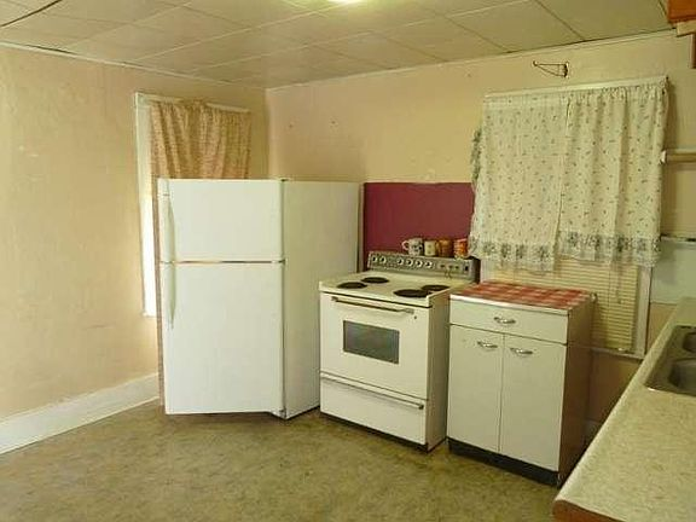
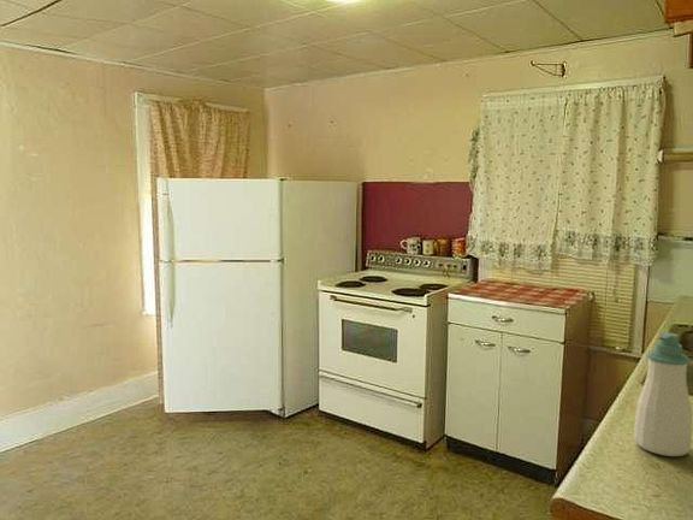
+ soap bottle (665, 391)
